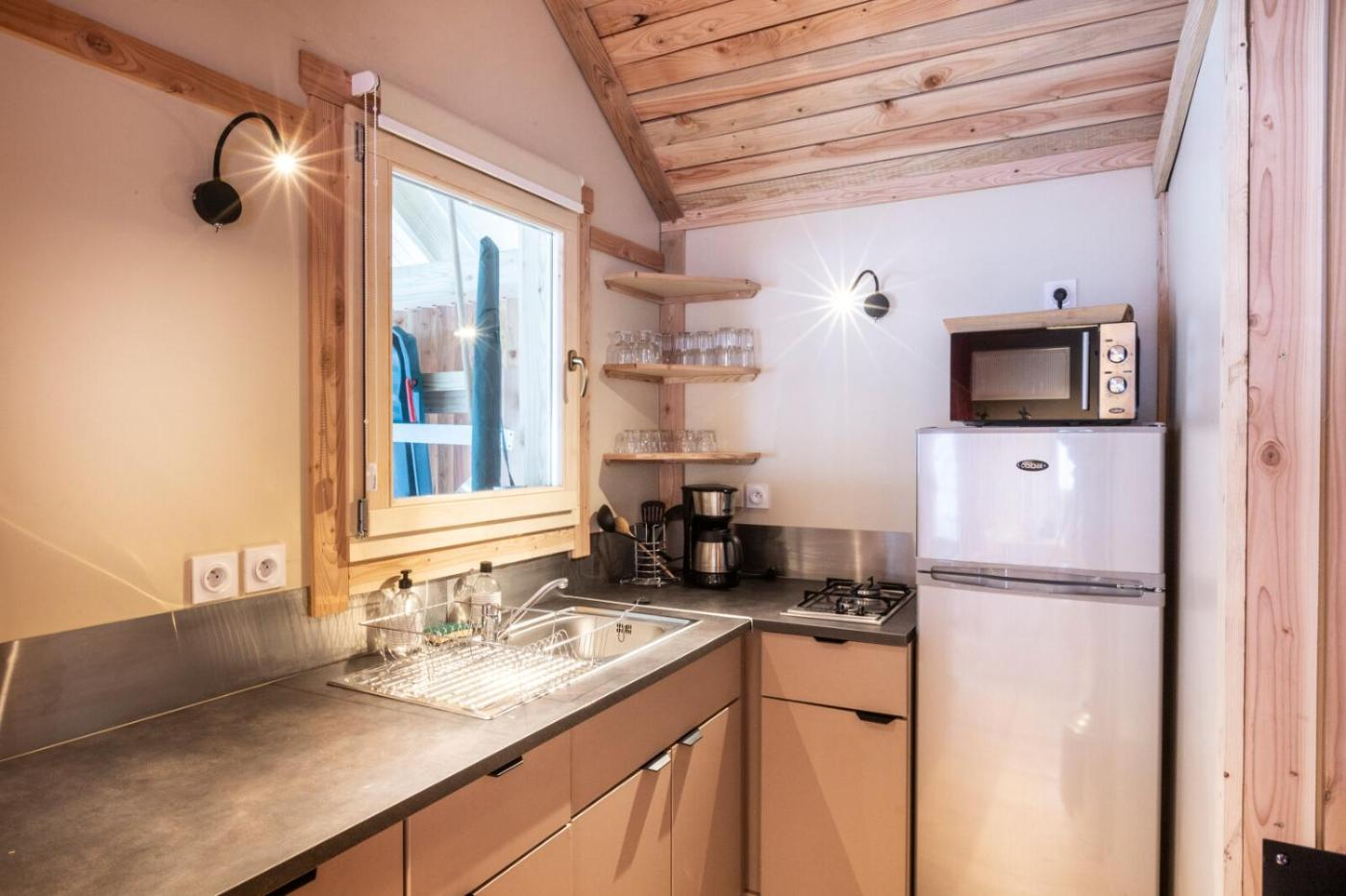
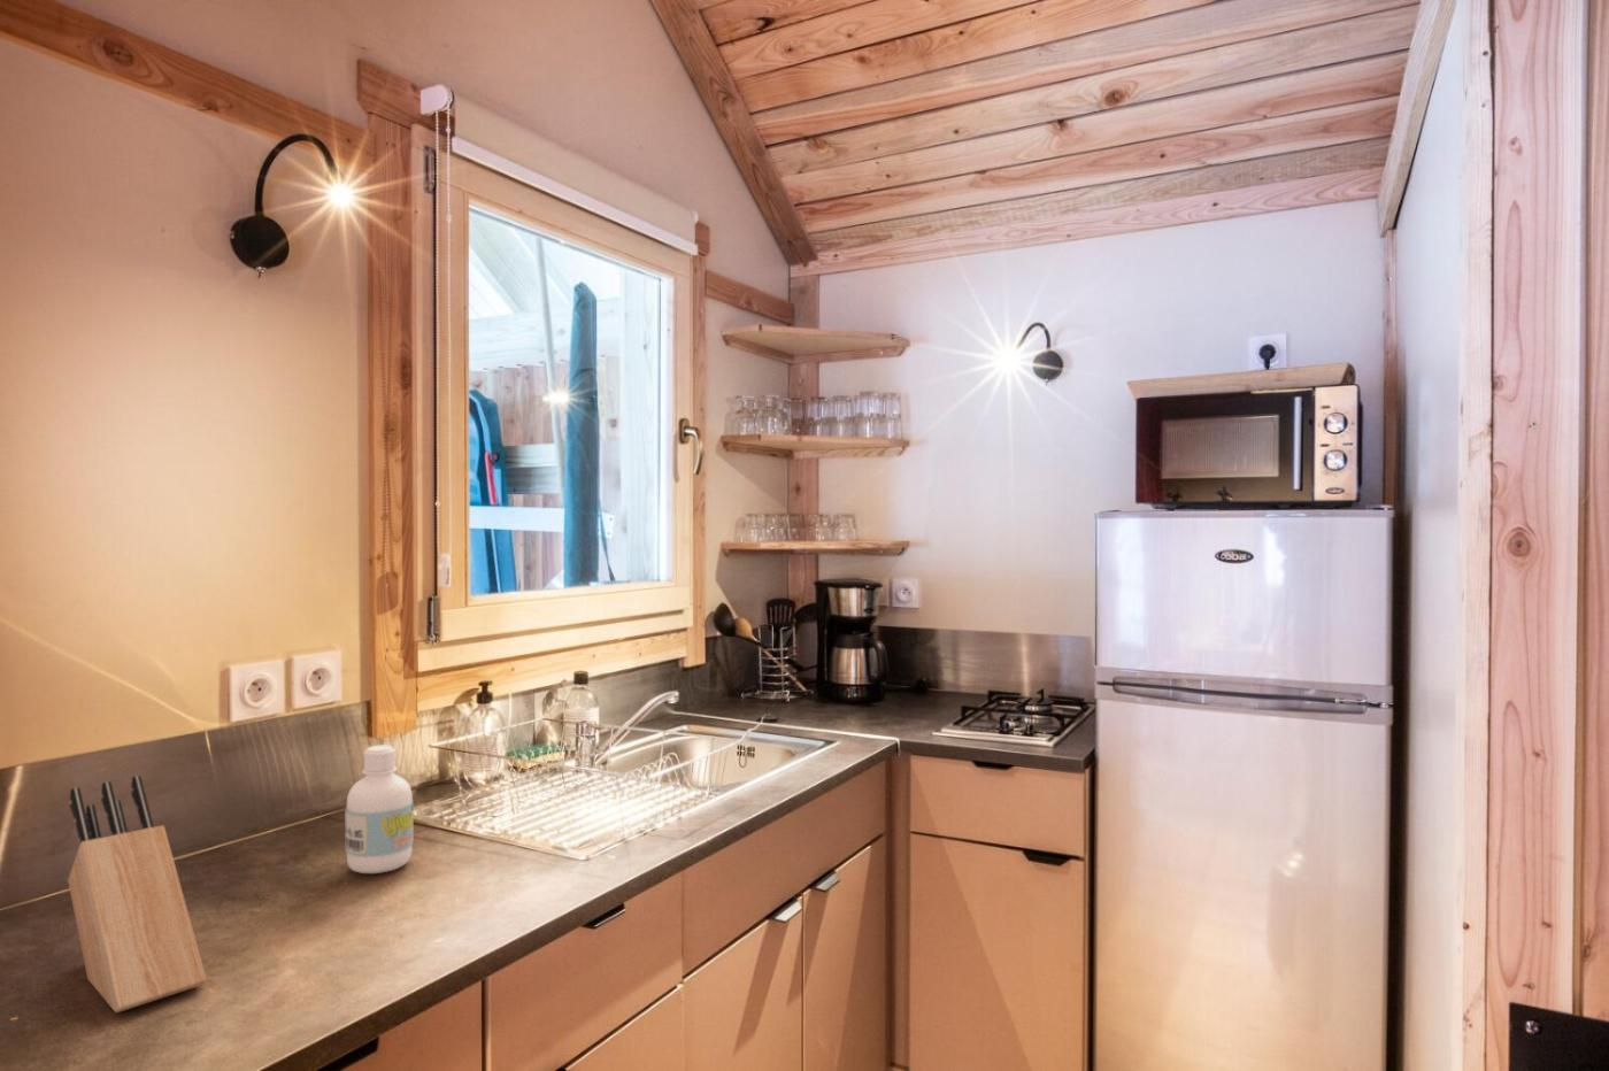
+ bottle (379, 807)
+ knife block (130, 880)
